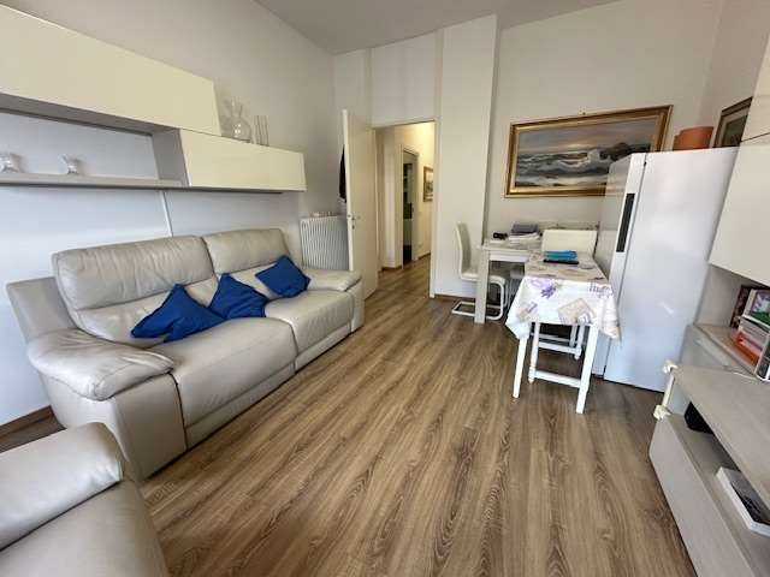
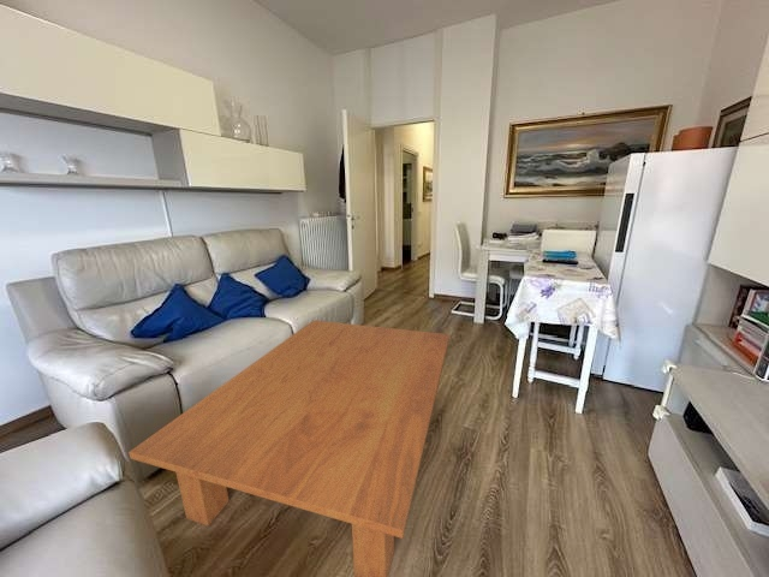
+ coffee table (338, 409)
